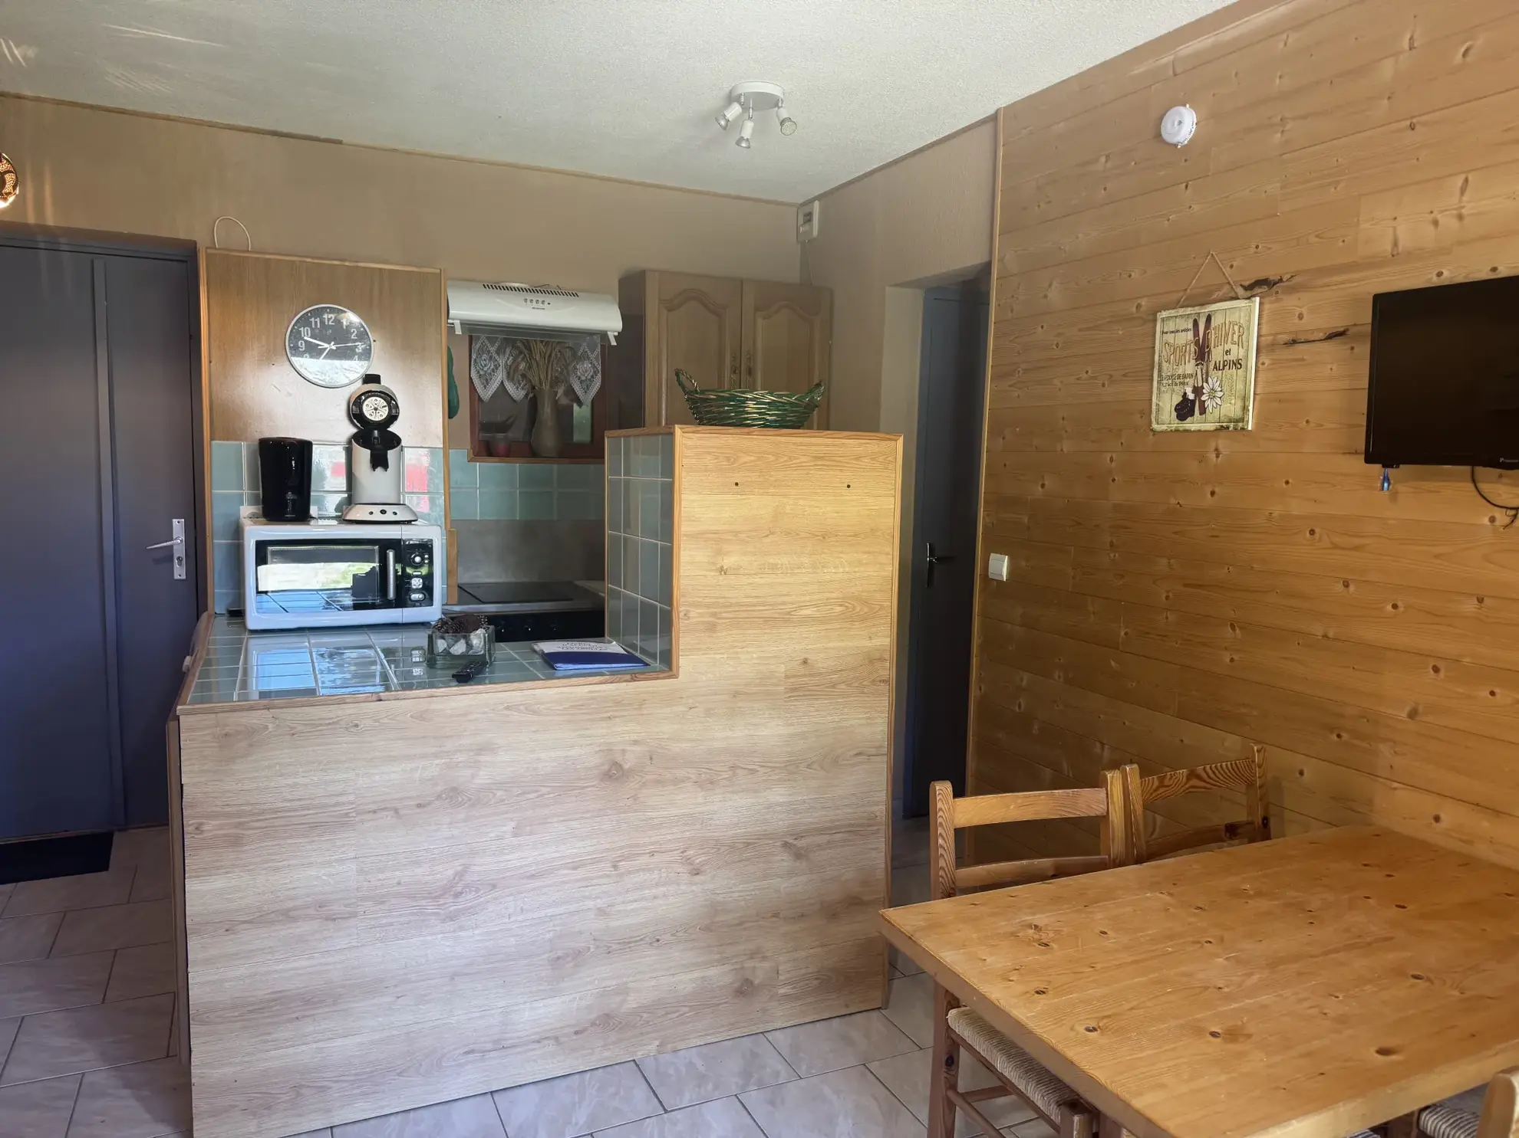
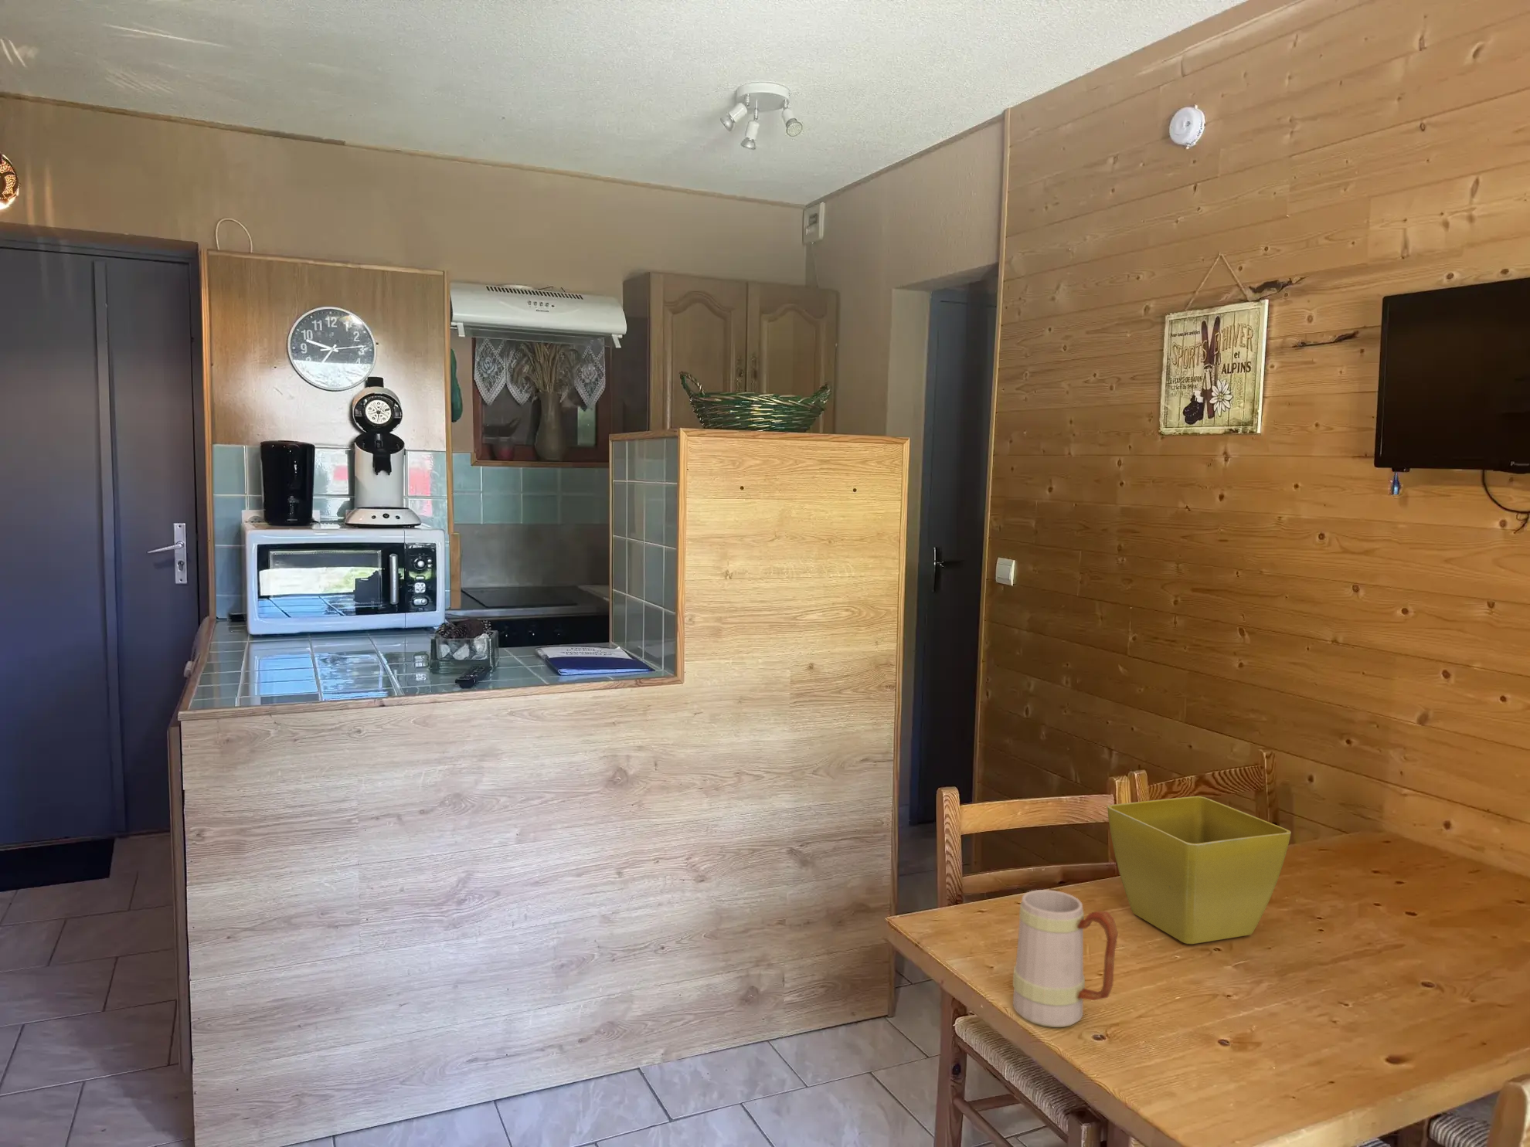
+ mug (1064, 959)
+ flower pot (1193, 870)
